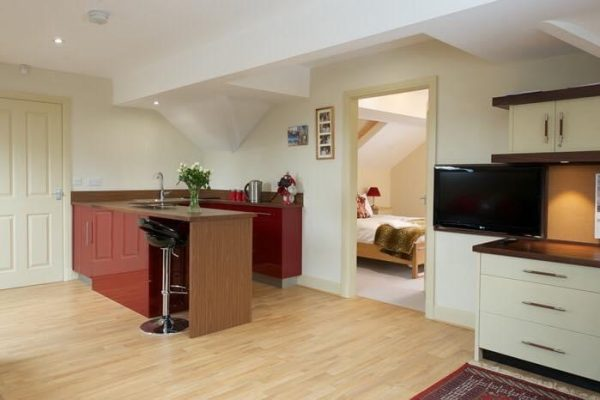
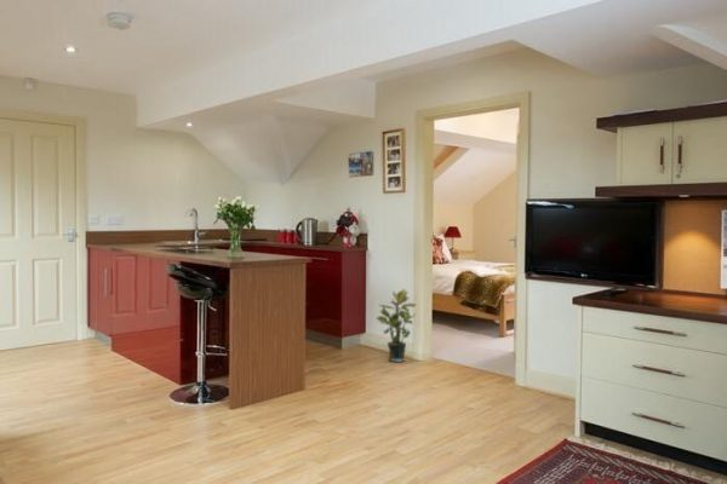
+ potted plant (396, 324)
